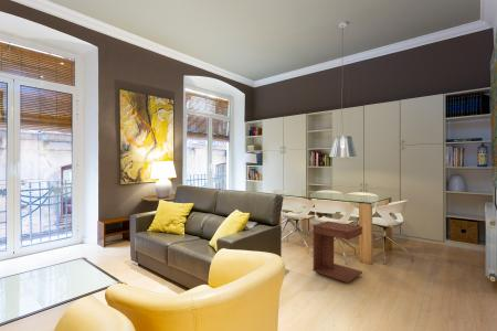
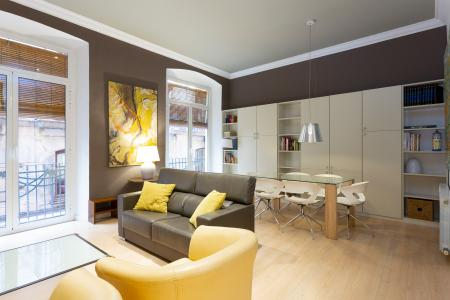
- side table (332, 250)
